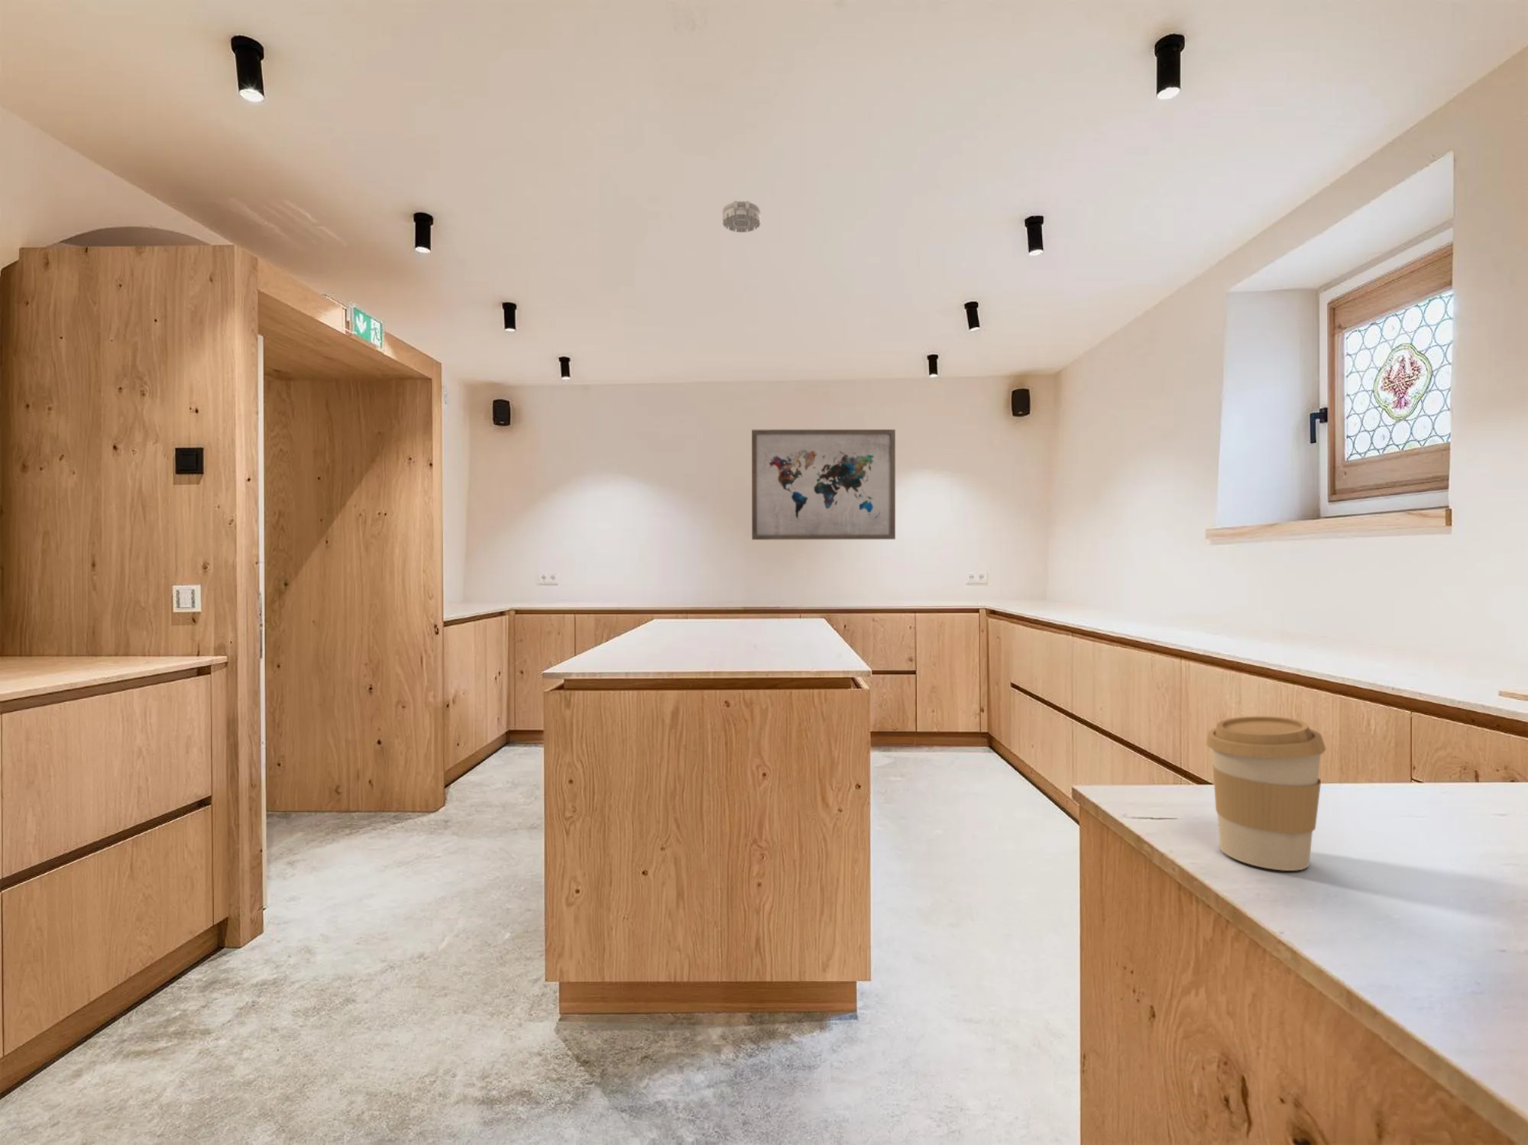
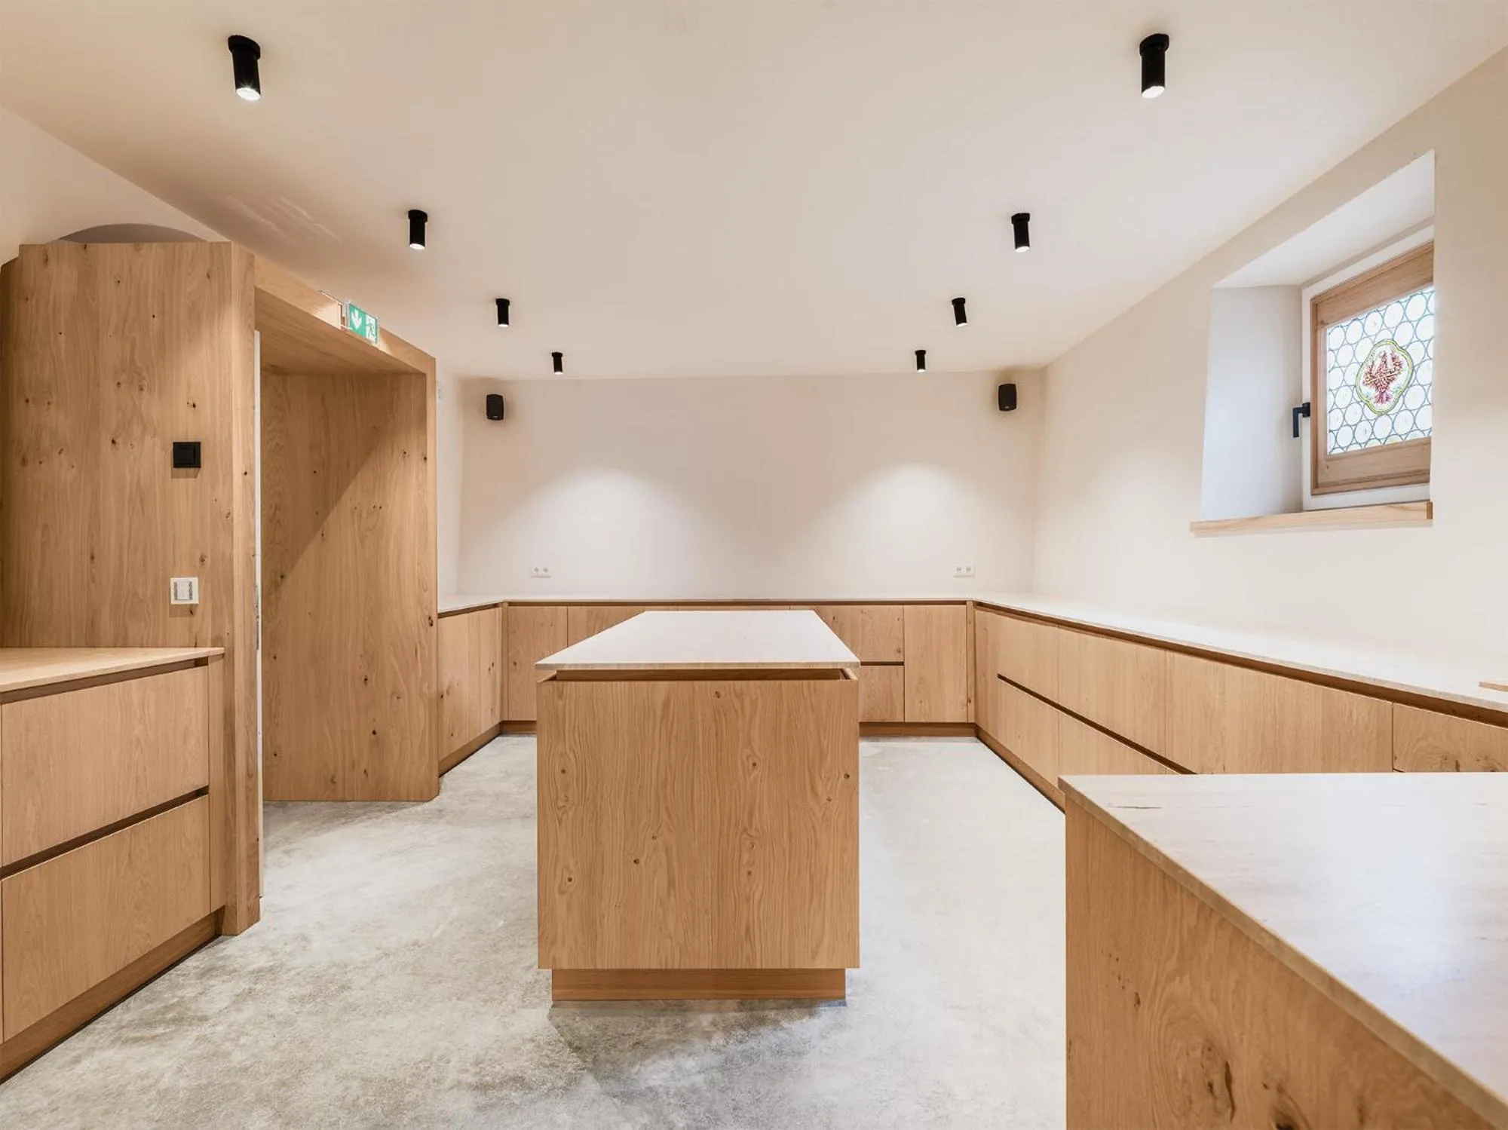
- wall art (823, 485)
- coffee cup (1263, 788)
- smoke detector (741, 215)
